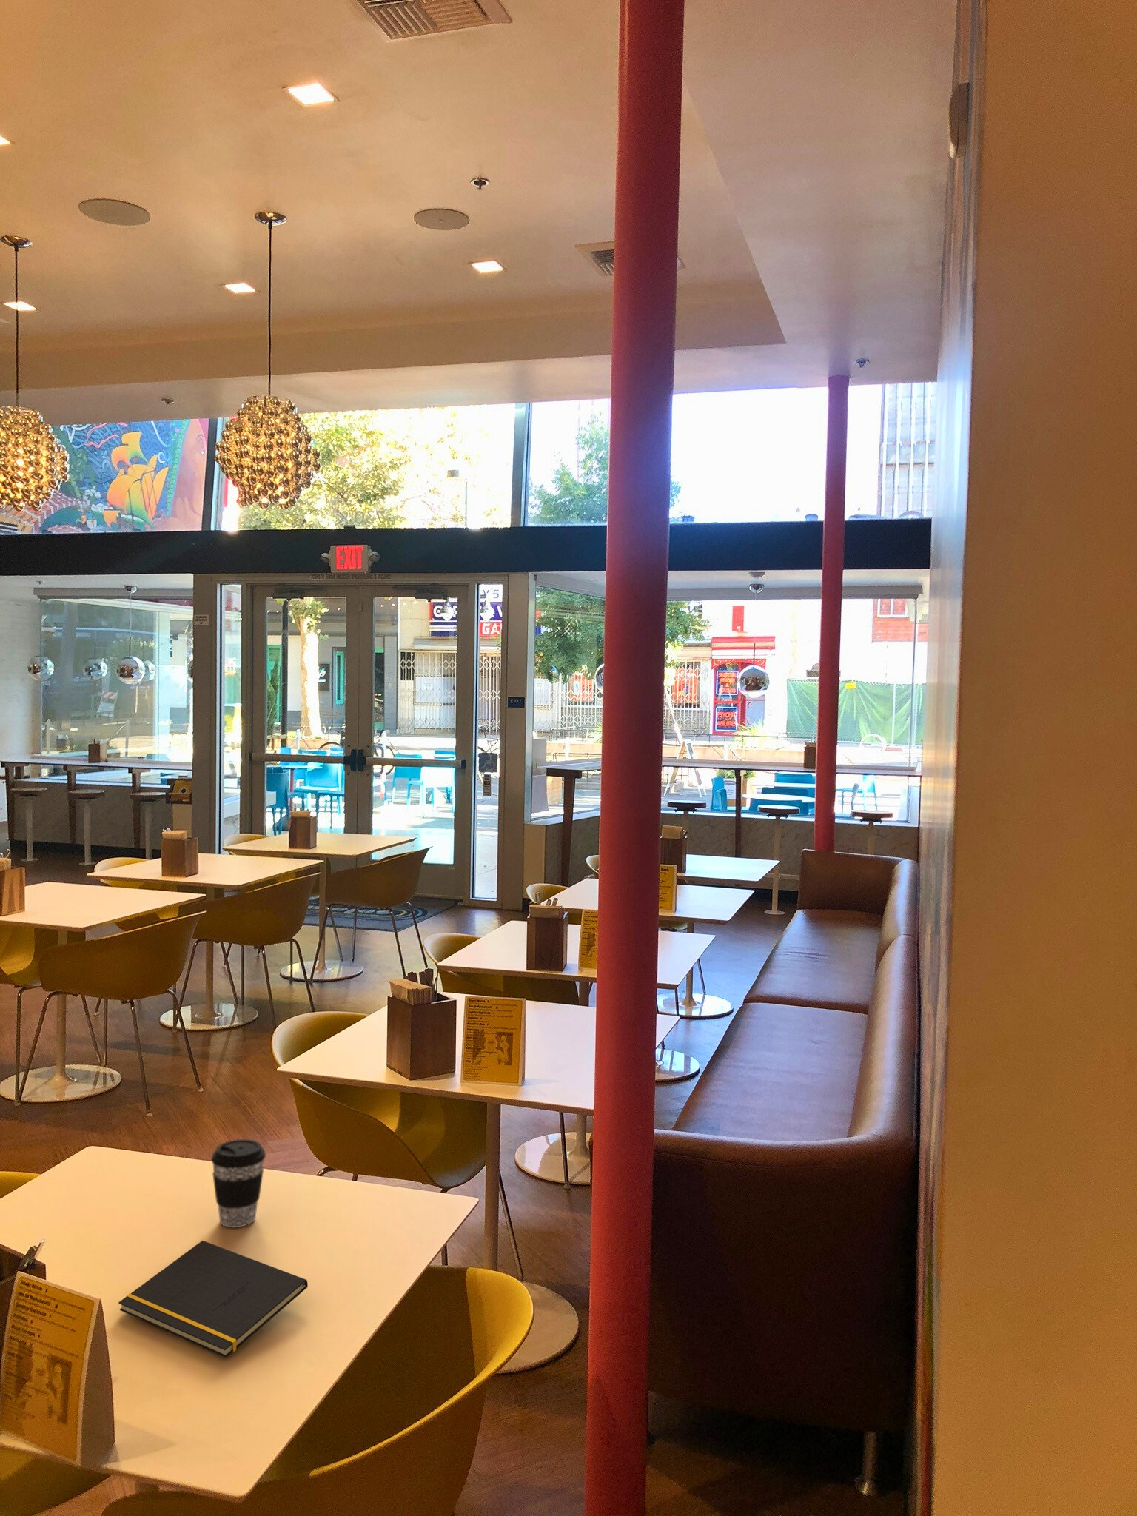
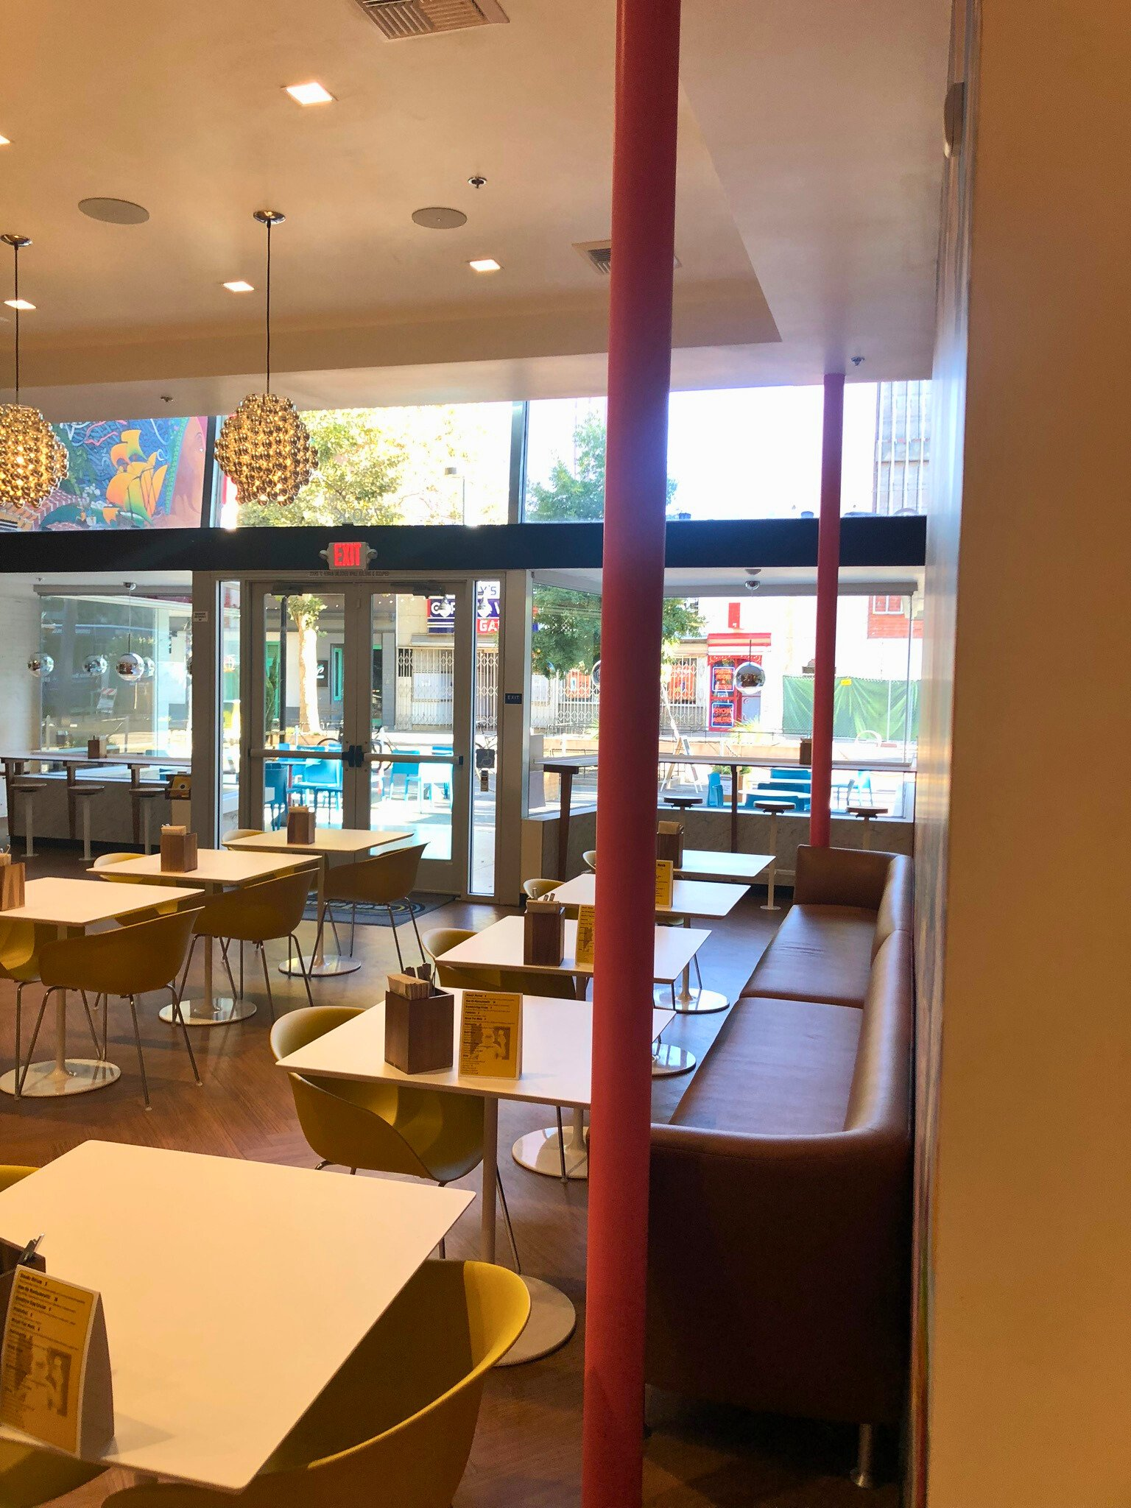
- notepad (213, 1295)
- coffee cup (239, 1184)
